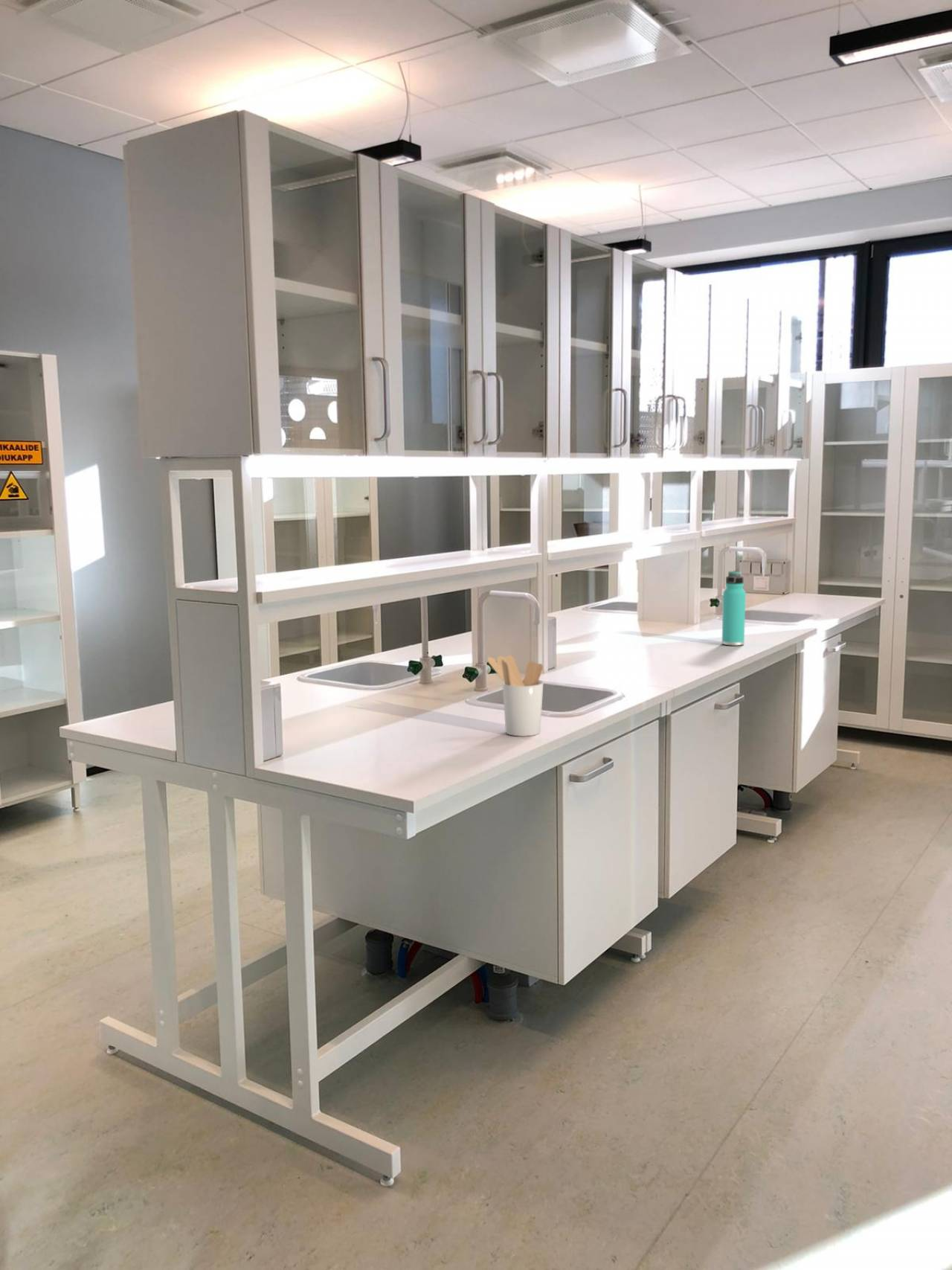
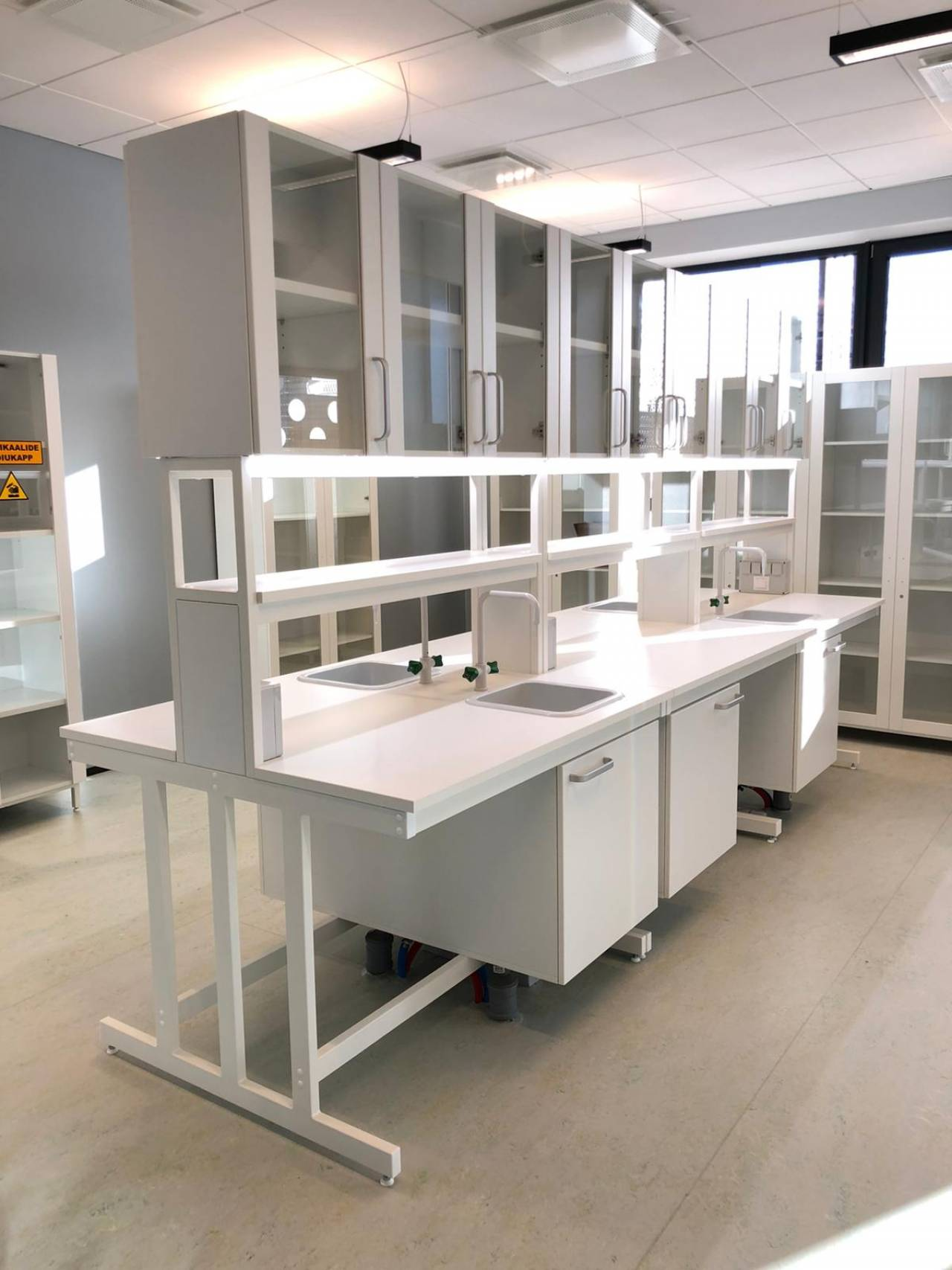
- thermos bottle (733, 607)
- utensil holder (515, 693)
